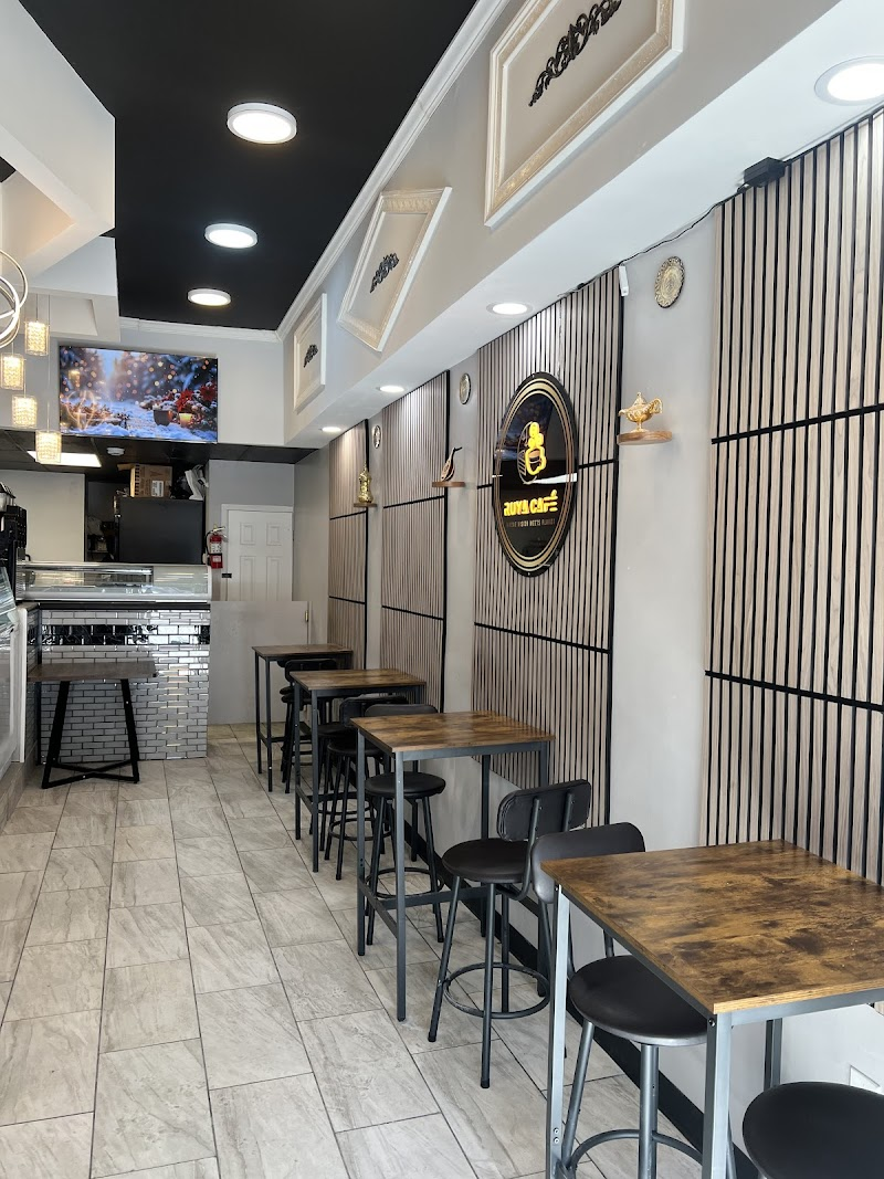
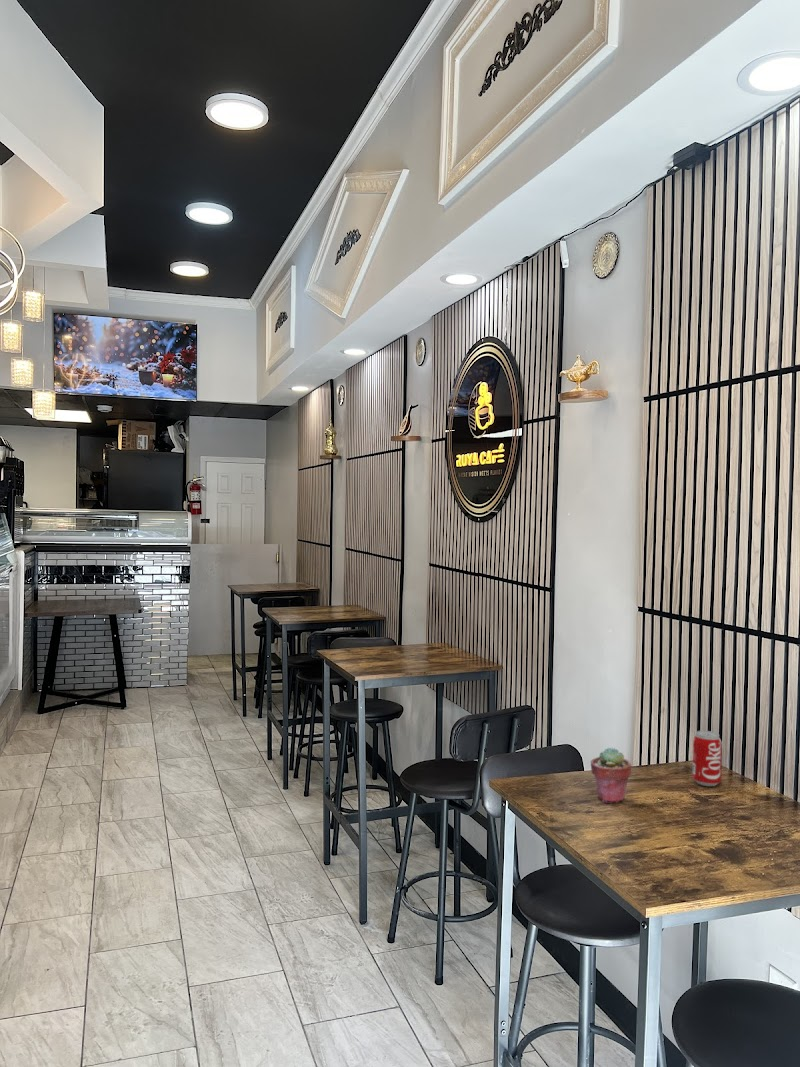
+ beverage can (707, 758)
+ potted succulent (611, 772)
